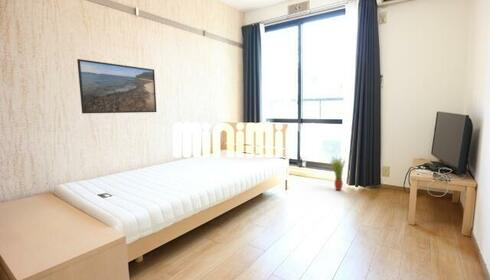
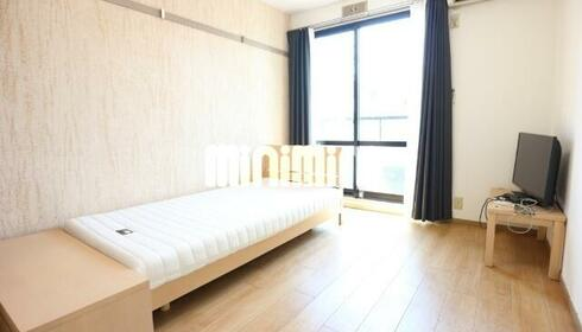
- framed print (122, 89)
- potted plant (337, 173)
